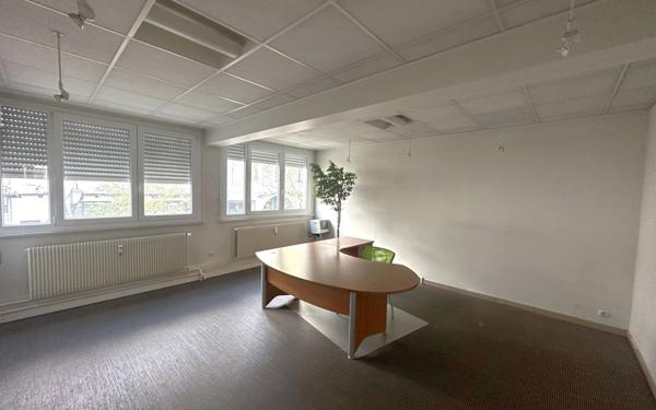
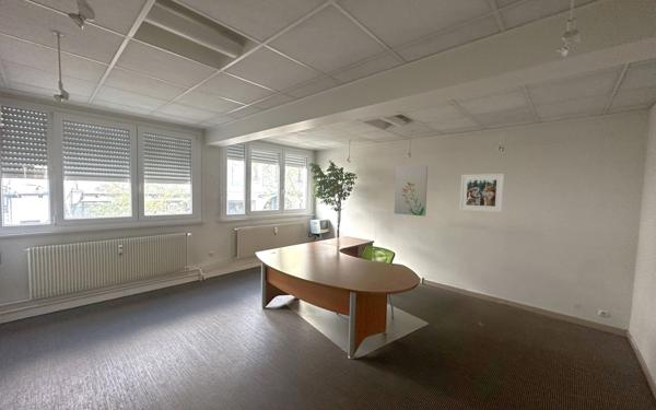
+ wall art (410, 190)
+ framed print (480, 192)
